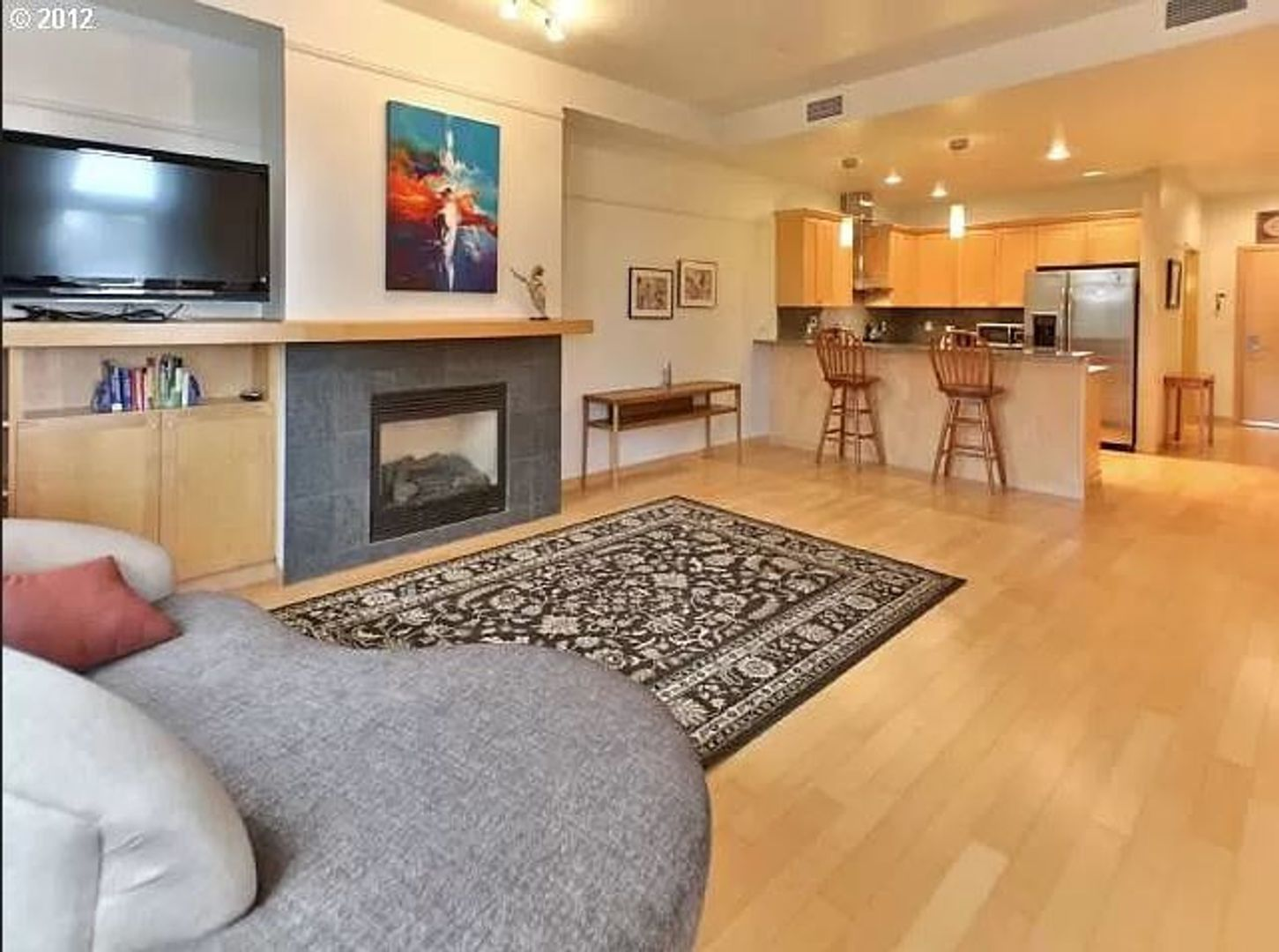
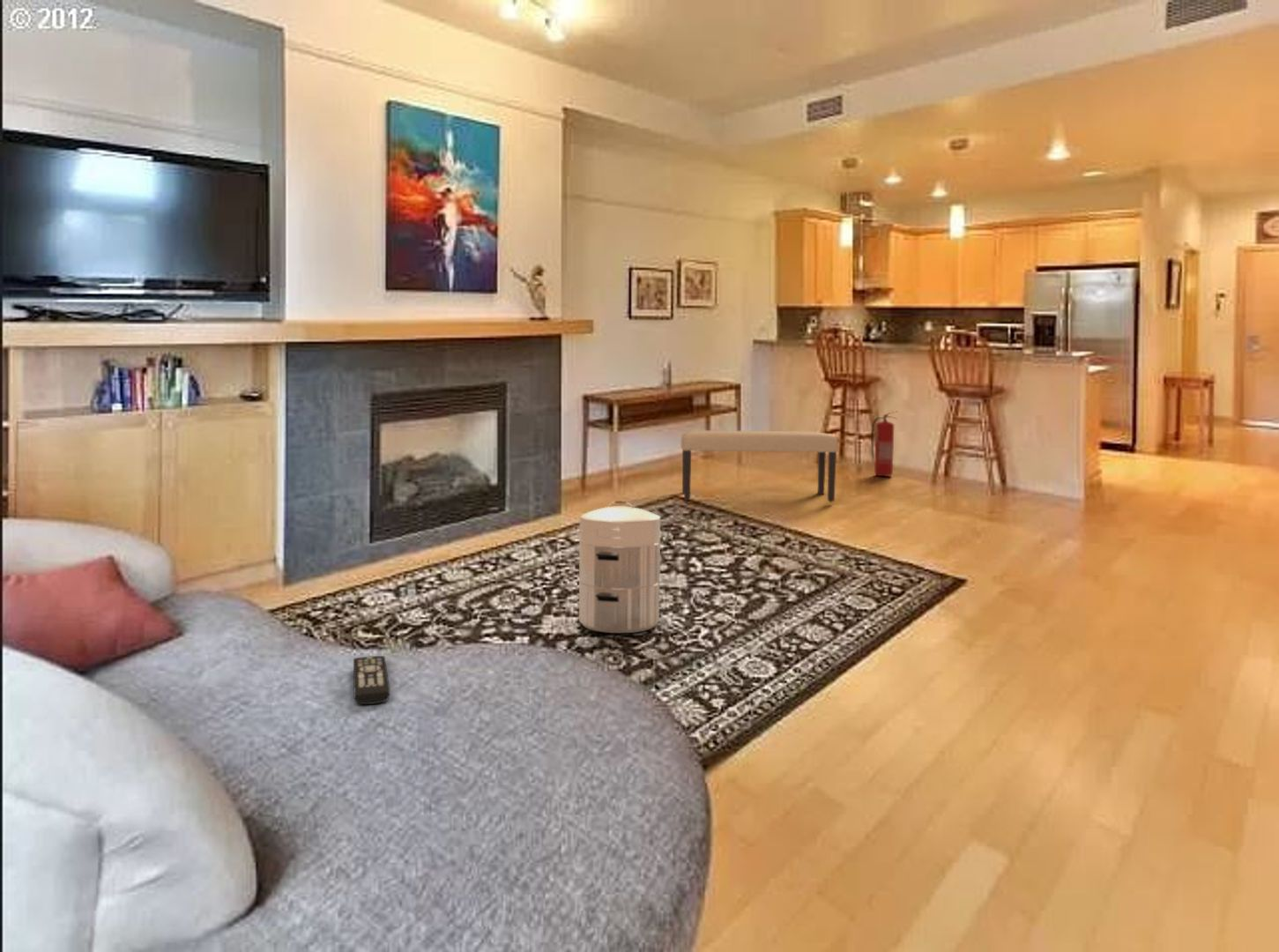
+ remote control (370, 678)
+ waste bin (620, 562)
+ bench (756, 450)
+ fire extinguisher (883, 443)
